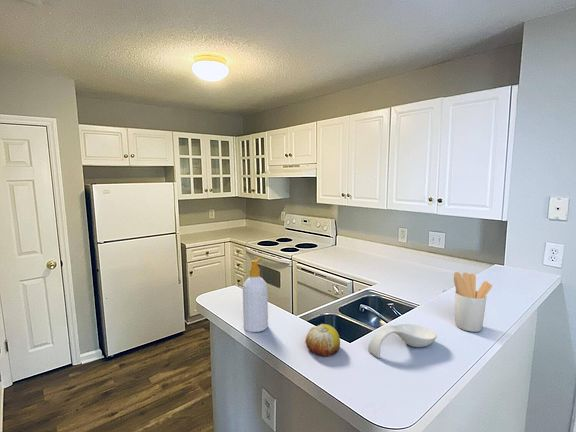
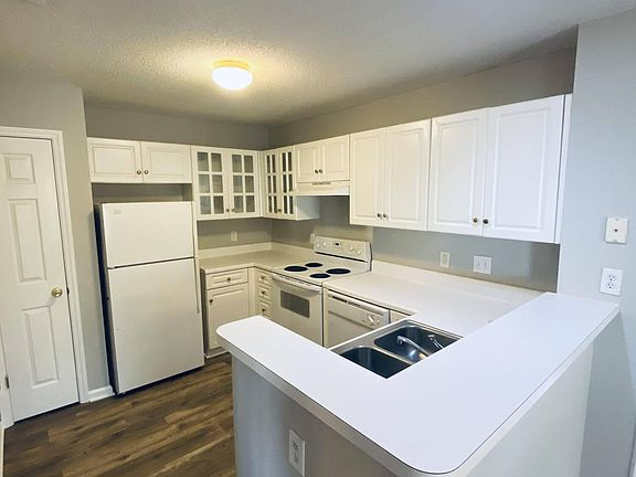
- spoon rest (402, 336)
- utensil holder (467, 299)
- fruit (322, 337)
- soap bottle (255, 293)
